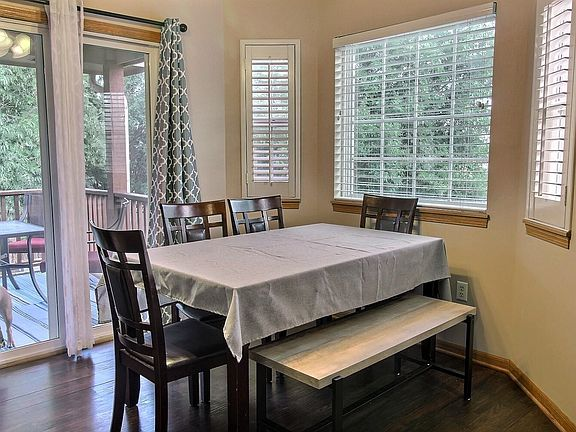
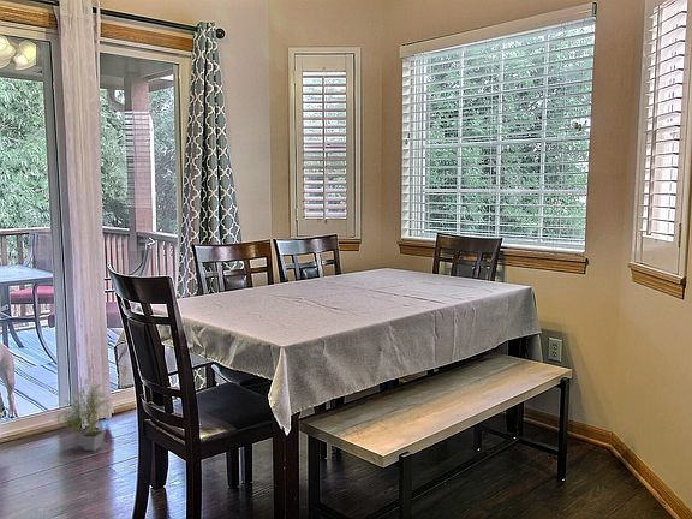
+ potted plant (85, 416)
